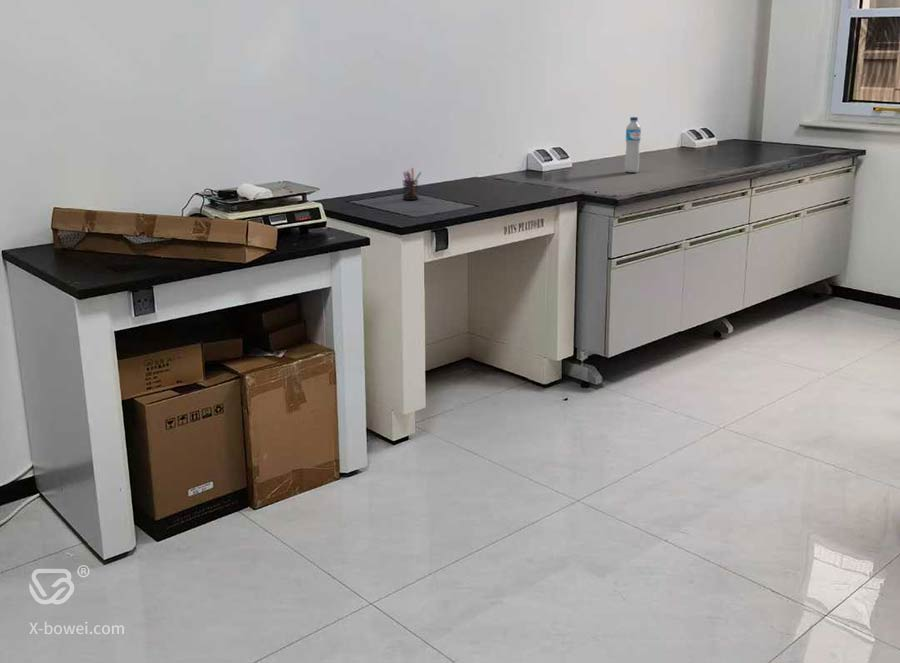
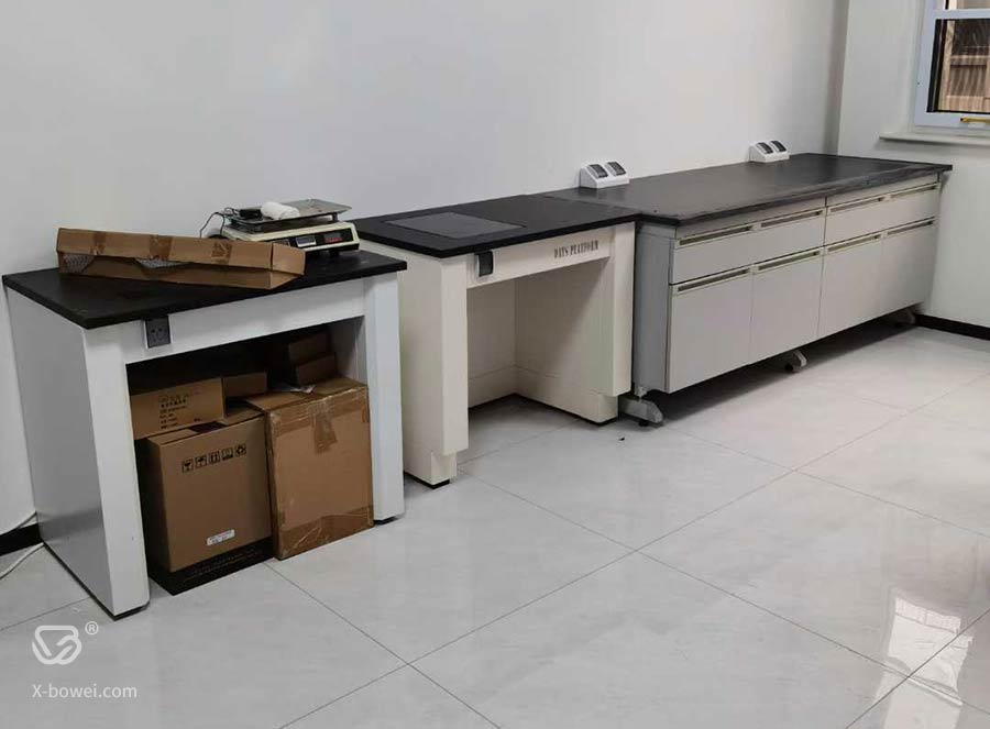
- pen holder (412, 183)
- water bottle (632, 144)
